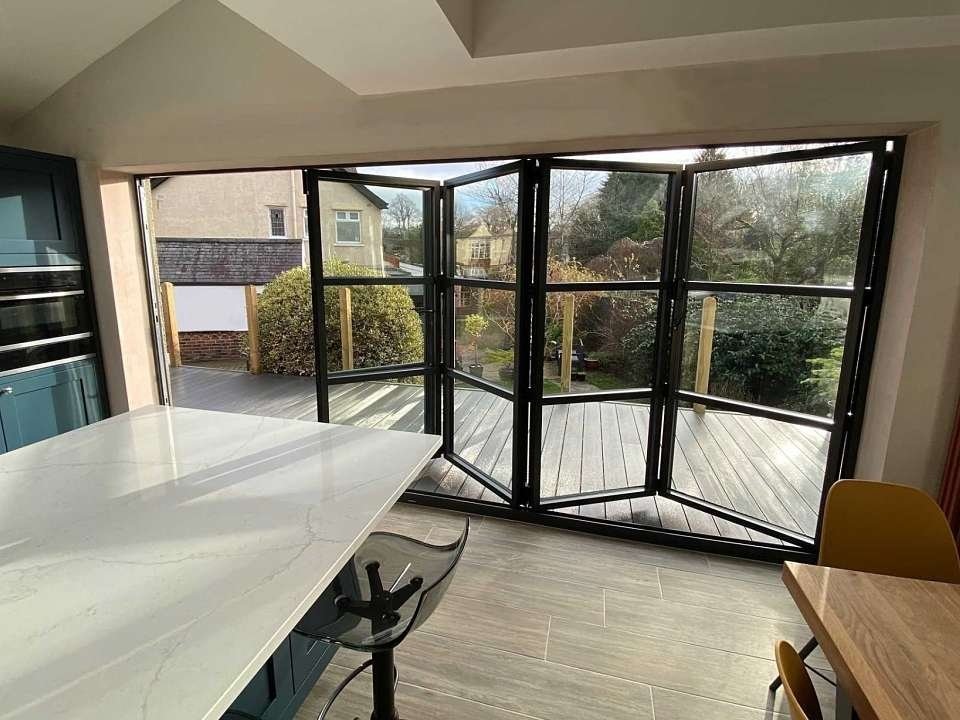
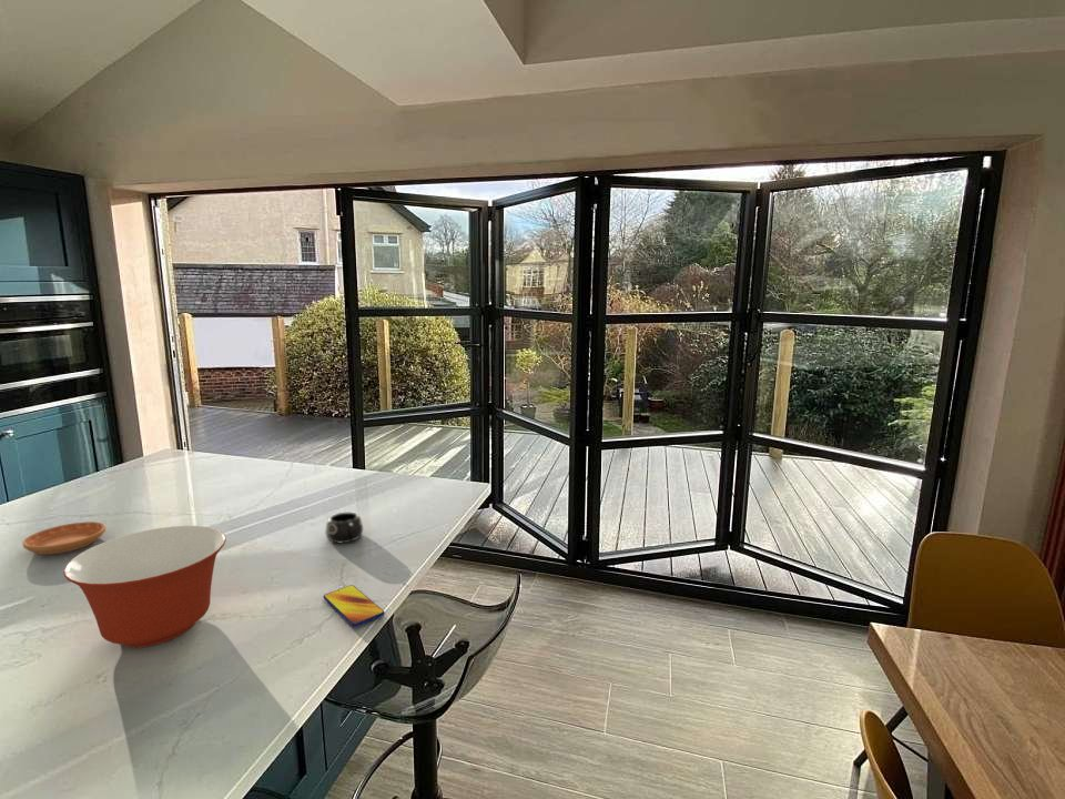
+ mug (345, 528)
+ smartphone (353, 605)
+ mixing bowl (154, 589)
+ saucer (65, 538)
